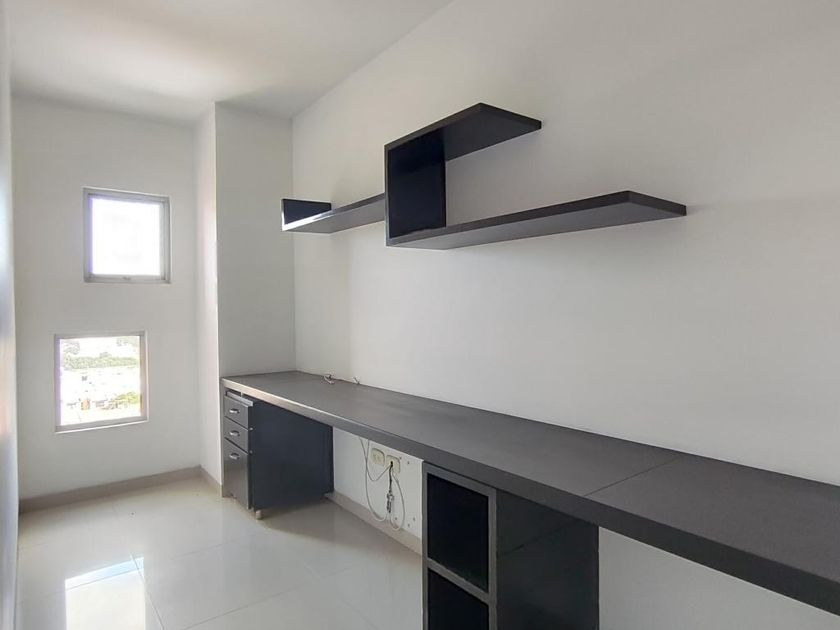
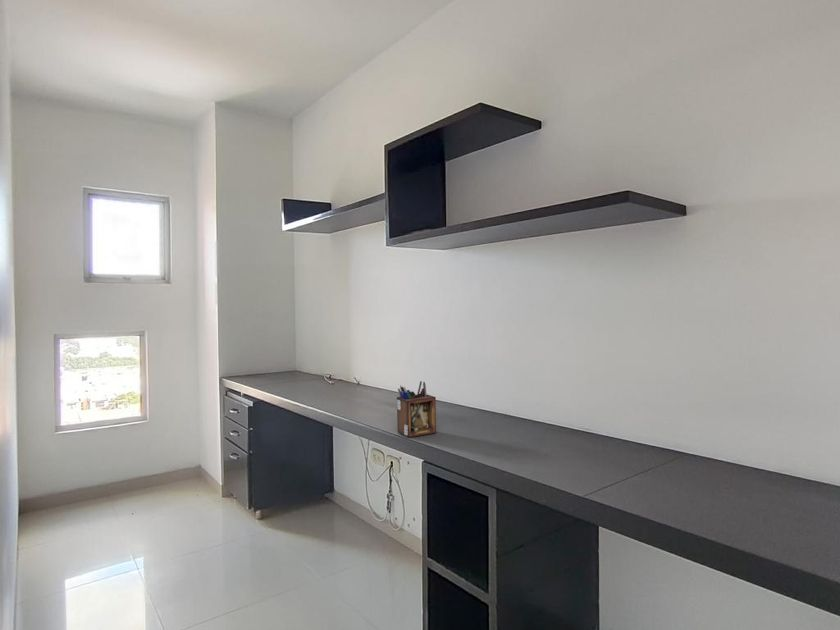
+ desk organizer (416, 408)
